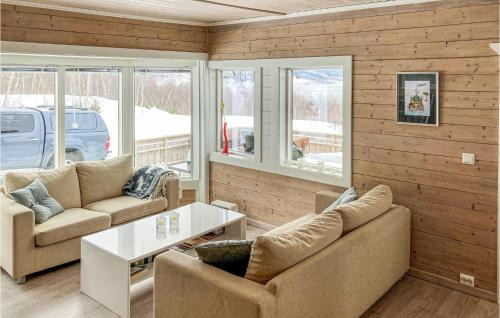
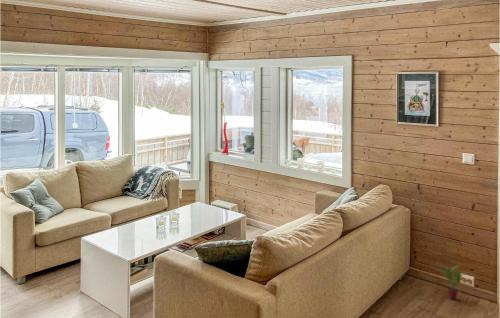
+ potted plant (452, 283)
